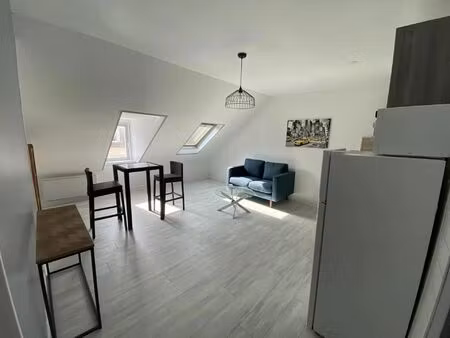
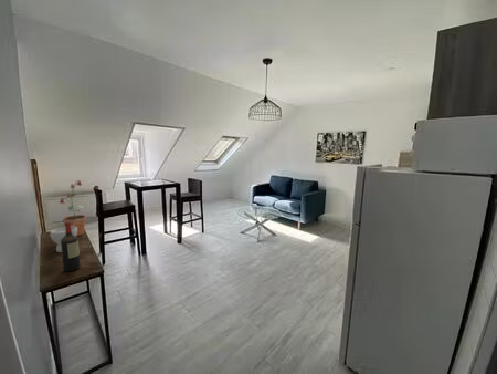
+ bowl (62, 237)
+ wine bottle (70, 246)
+ potted plant (72, 207)
